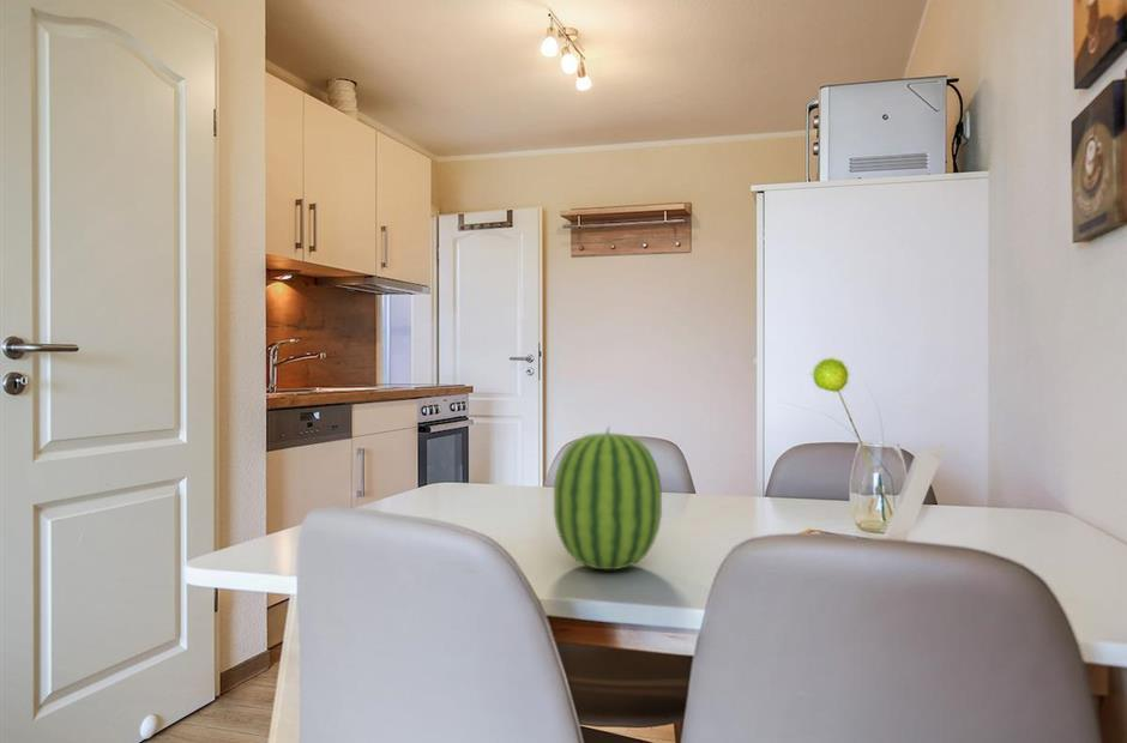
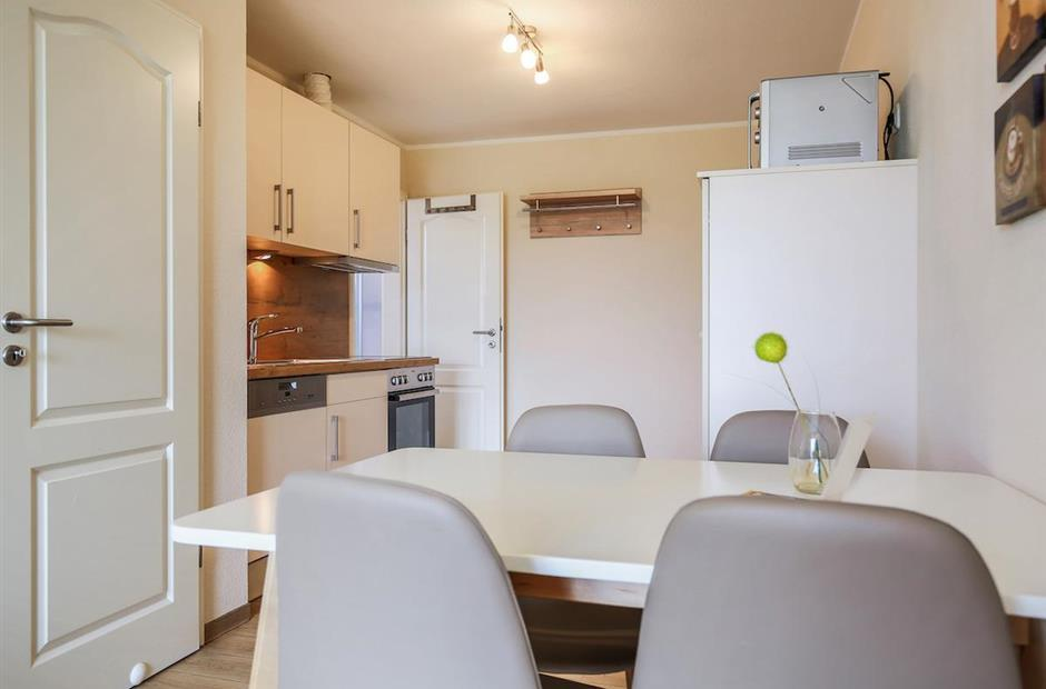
- fruit (607, 496)
